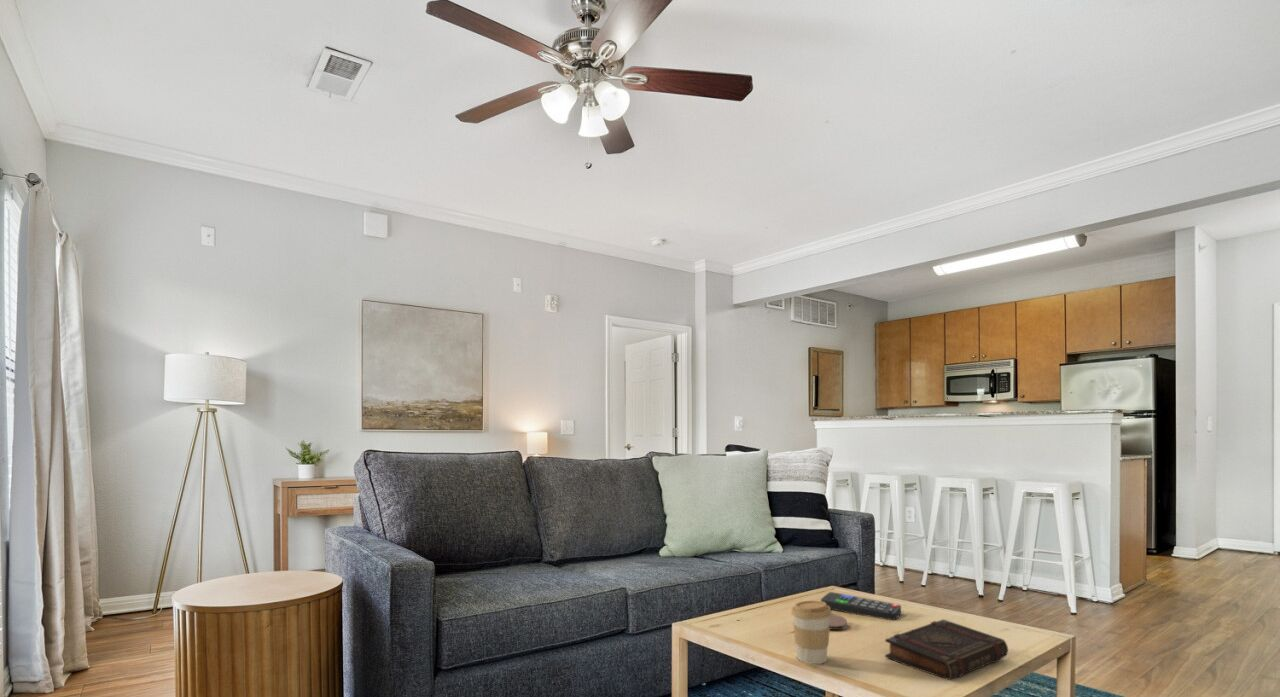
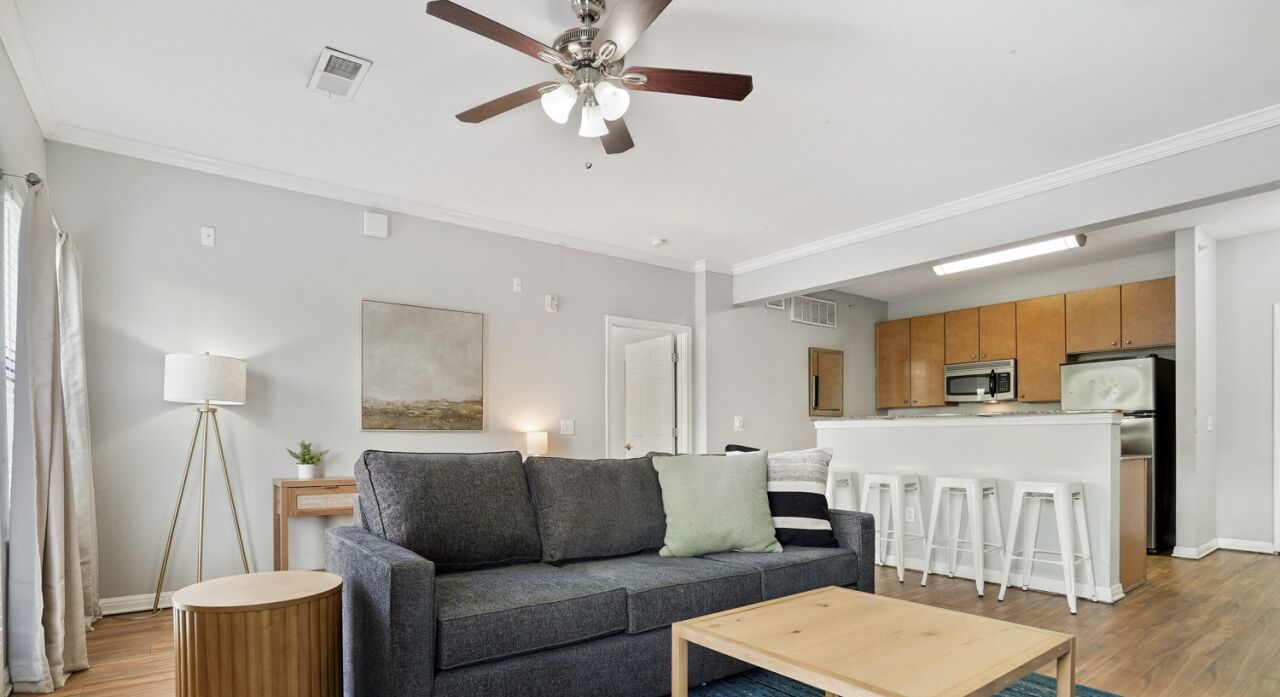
- remote control (860, 605)
- book (946, 648)
- coaster (829, 622)
- coffee cup (811, 630)
